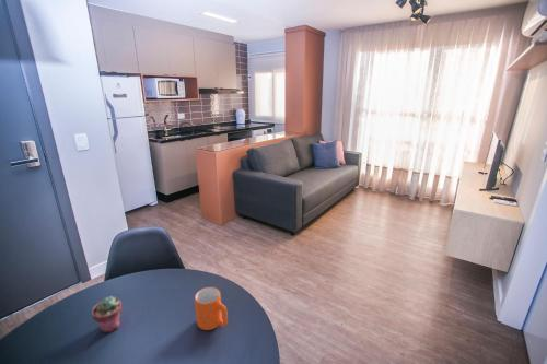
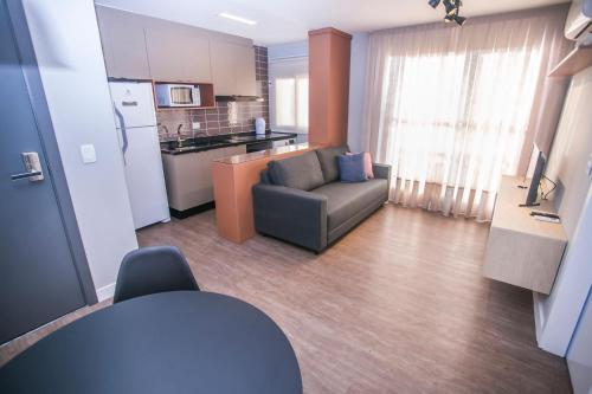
- mug (212, 308)
- potted succulent (107, 313)
